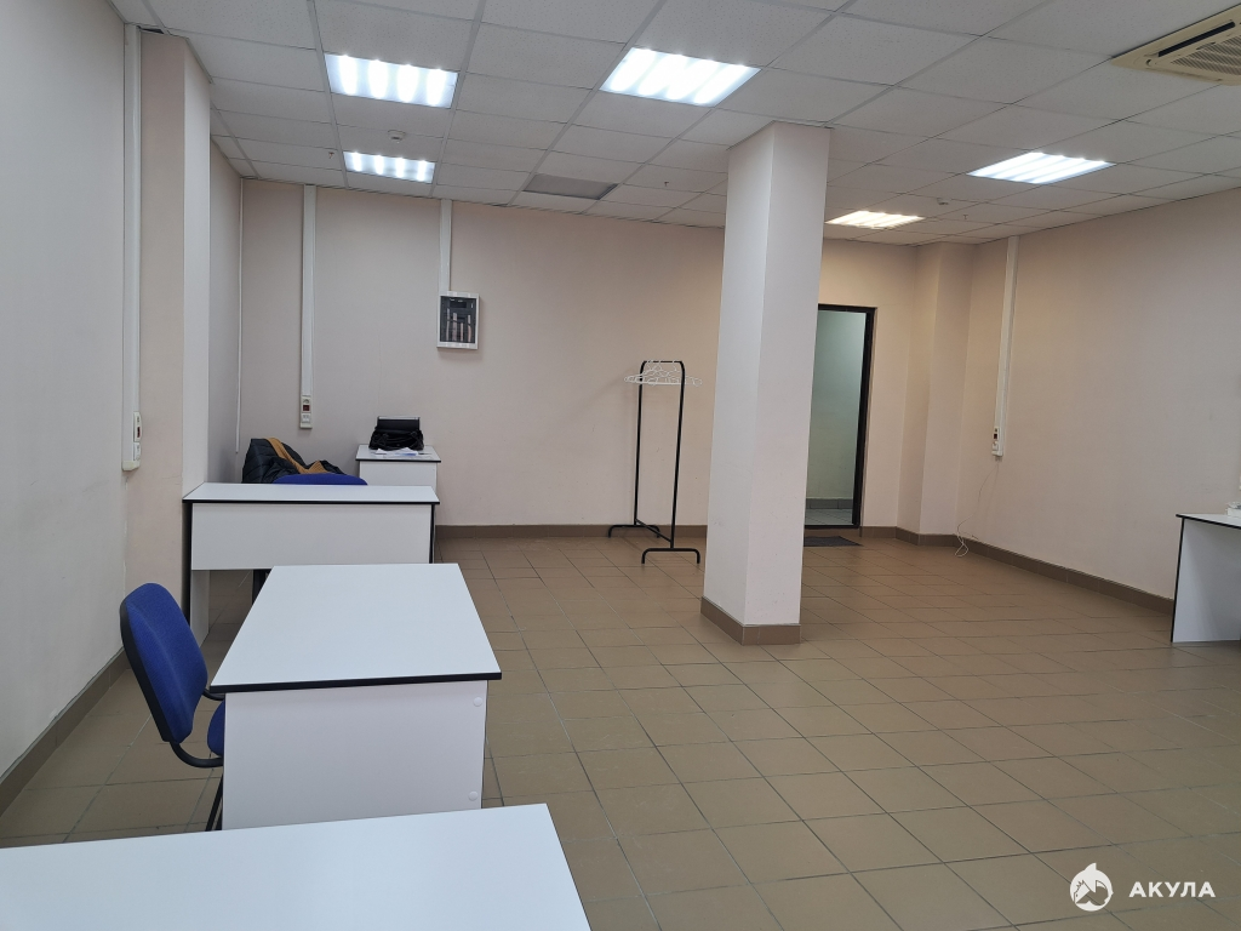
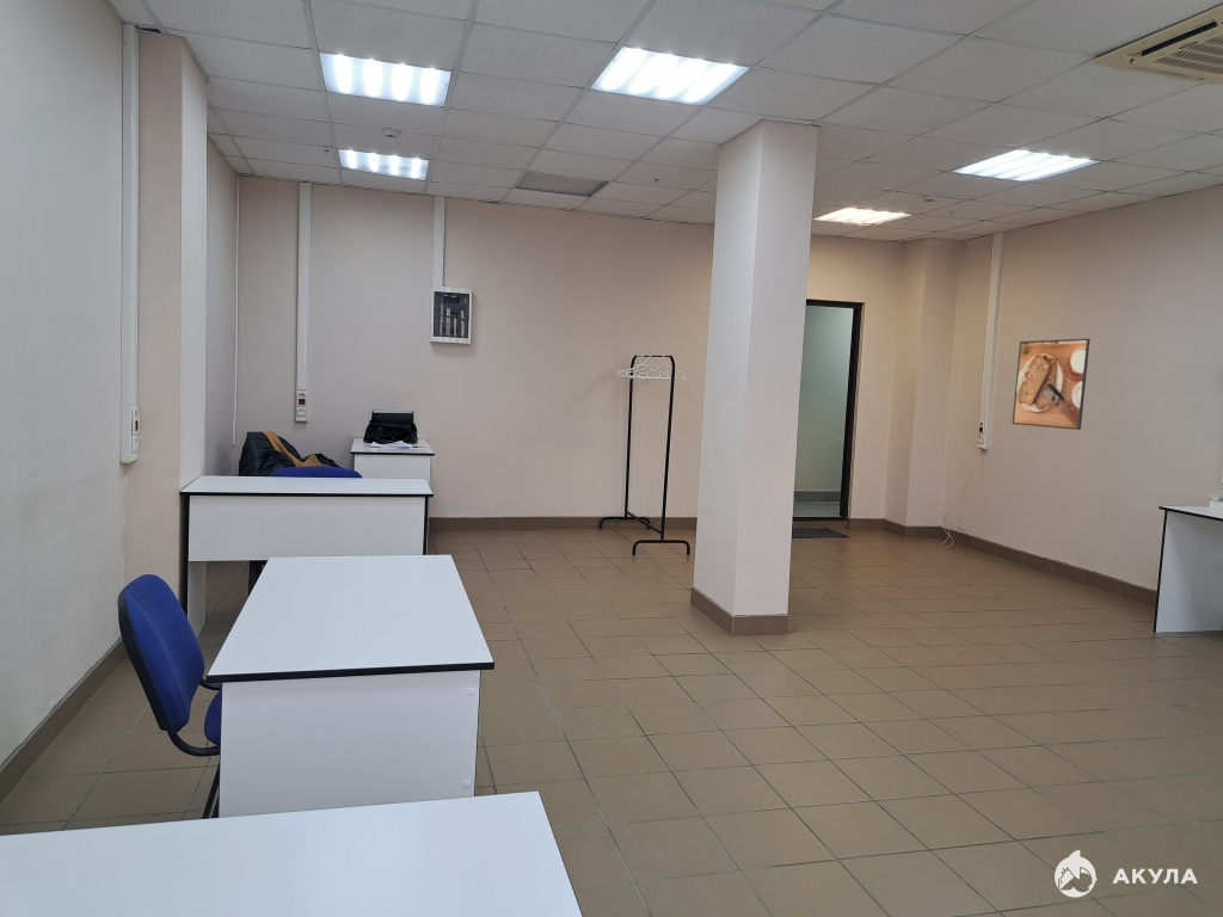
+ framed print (1049, 383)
